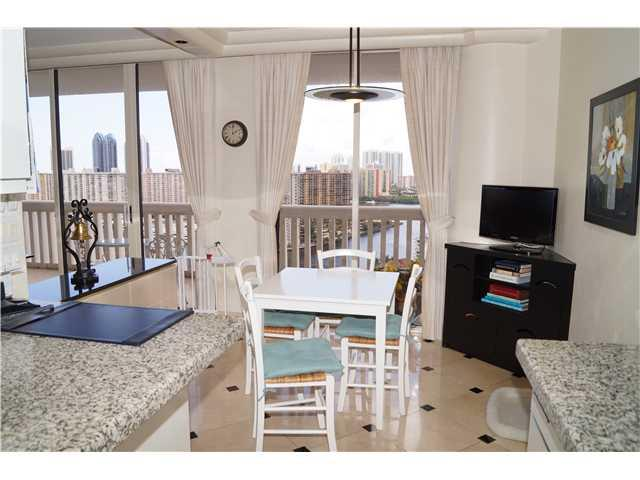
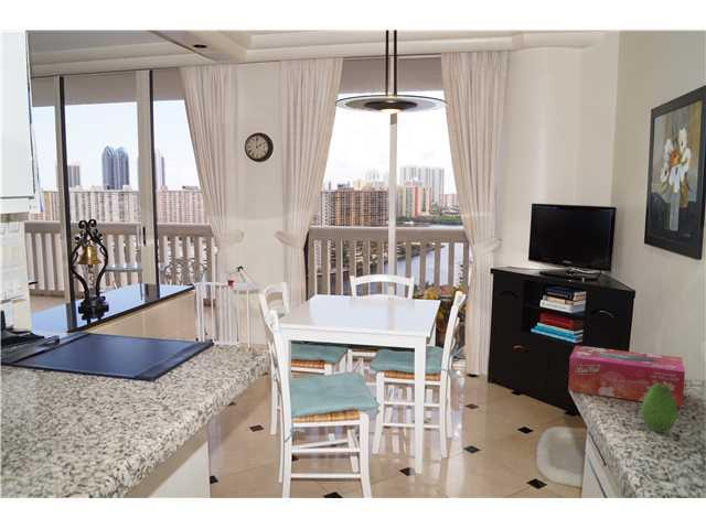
+ fruit (660, 407)
+ tissue box (624, 374)
